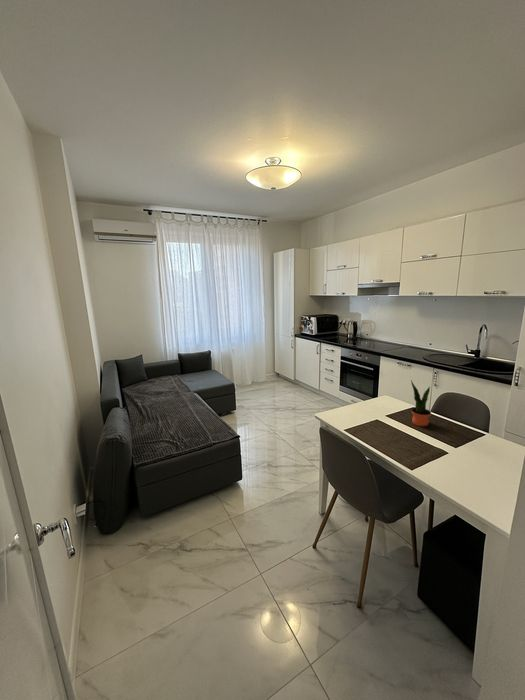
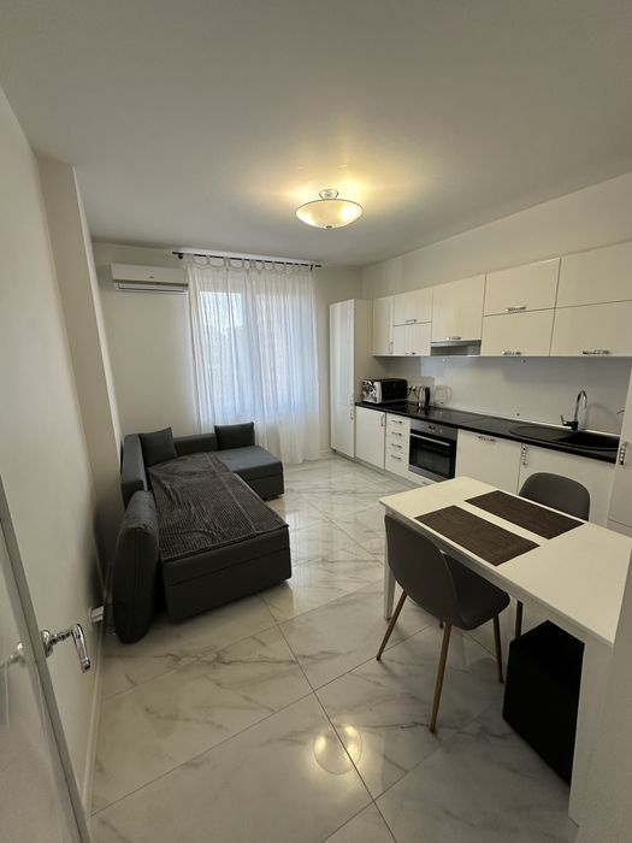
- potted plant (418, 402)
